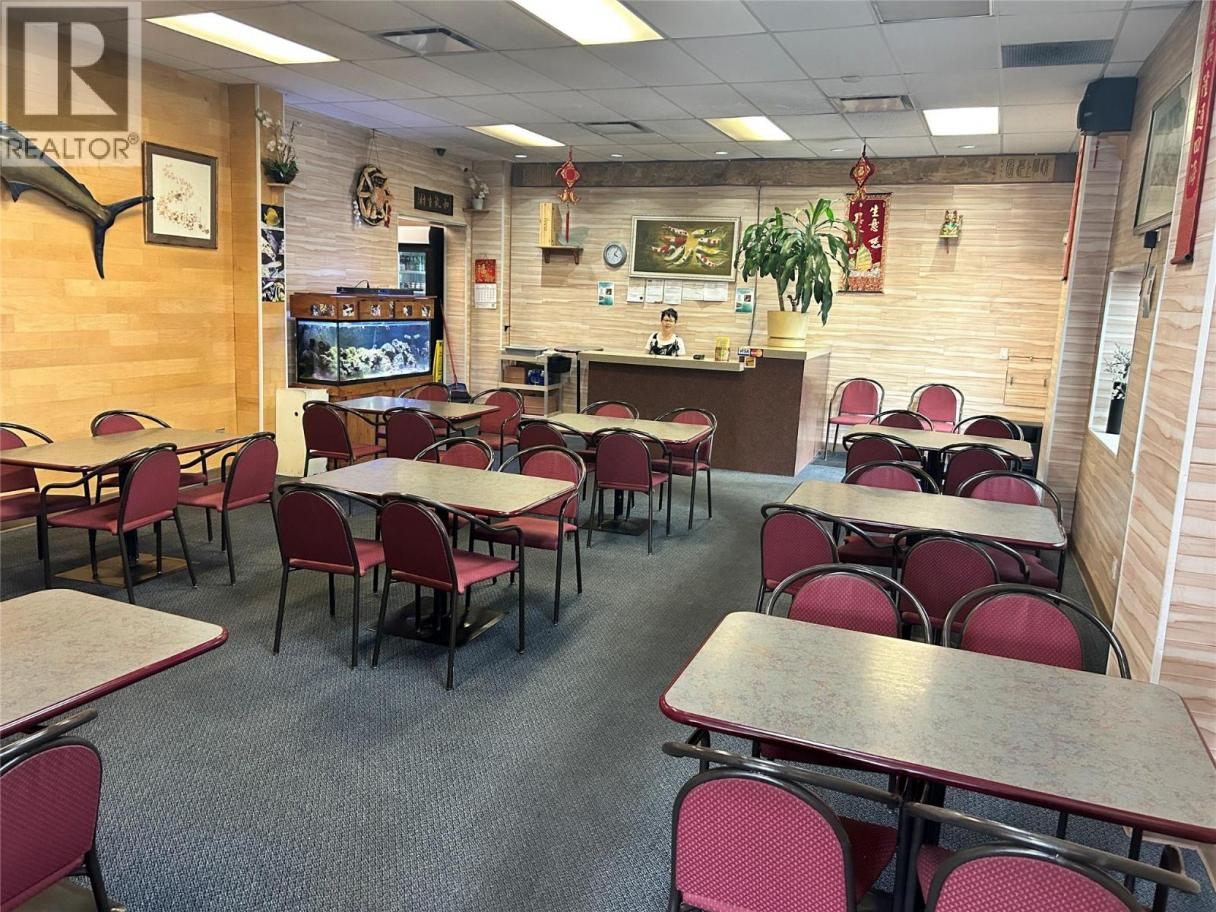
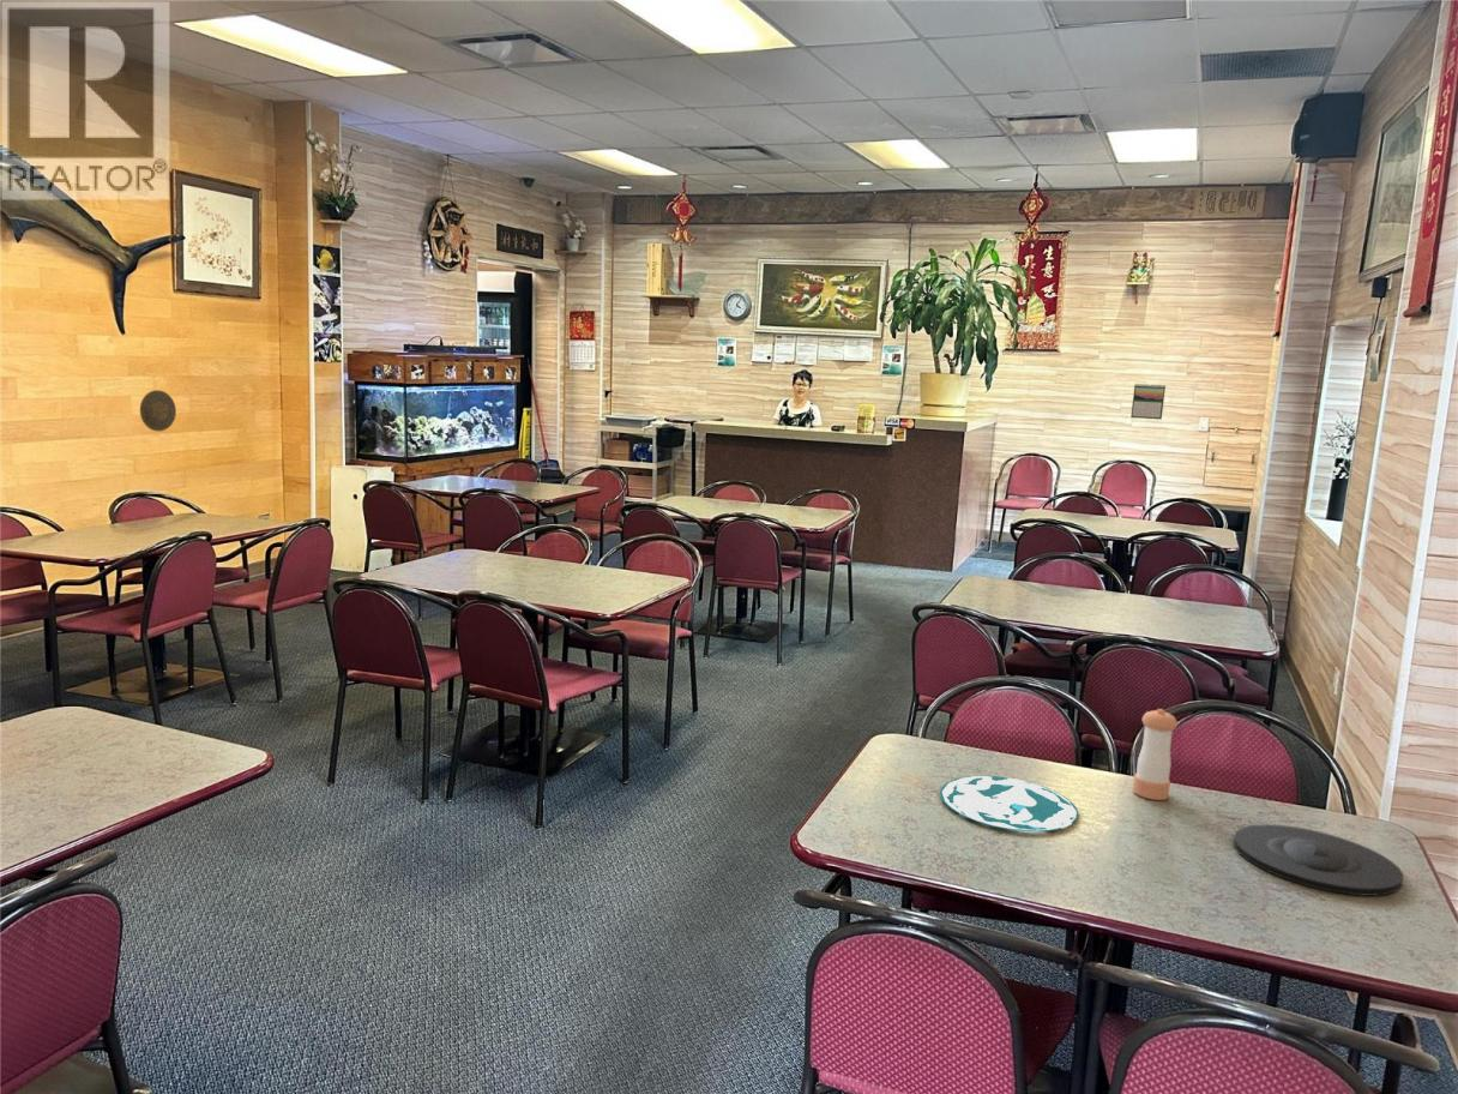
+ calendar (1147, 401)
+ pepper shaker (1155, 751)
+ plate (1315, 853)
+ plate (1008, 795)
+ decorative plate (159, 410)
